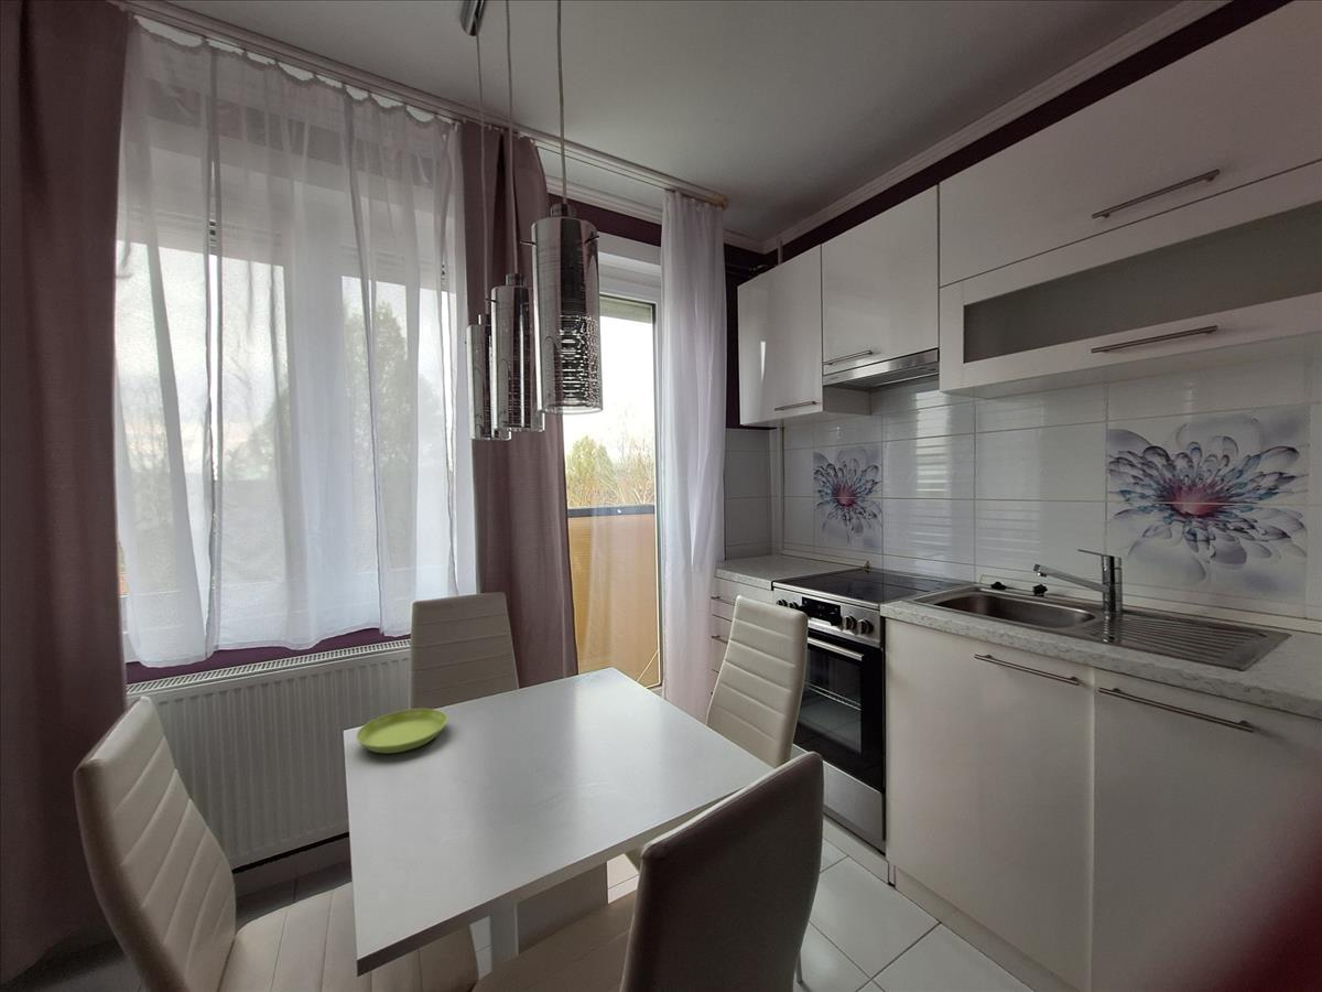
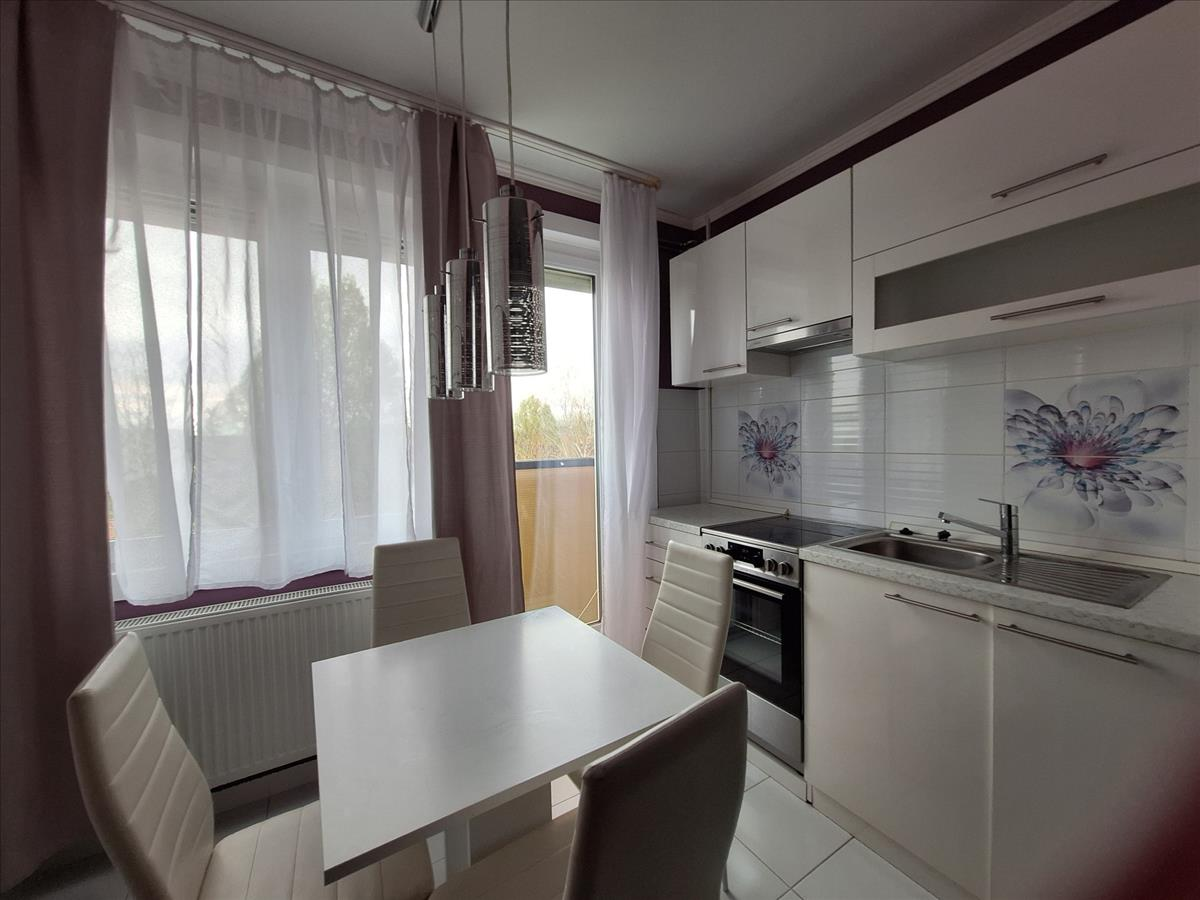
- saucer (403, 731)
